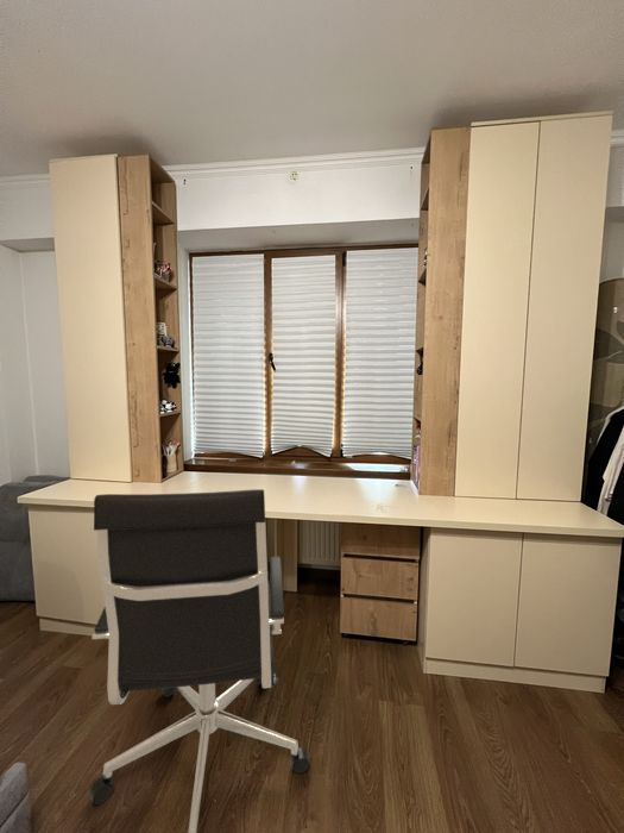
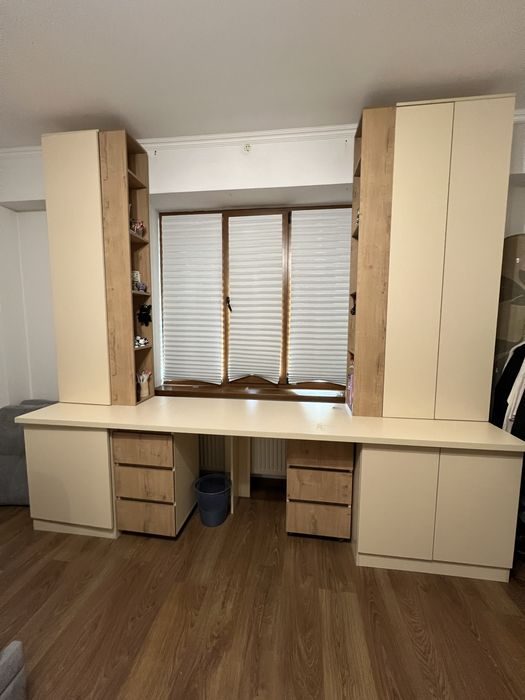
- chair (203, 619)
